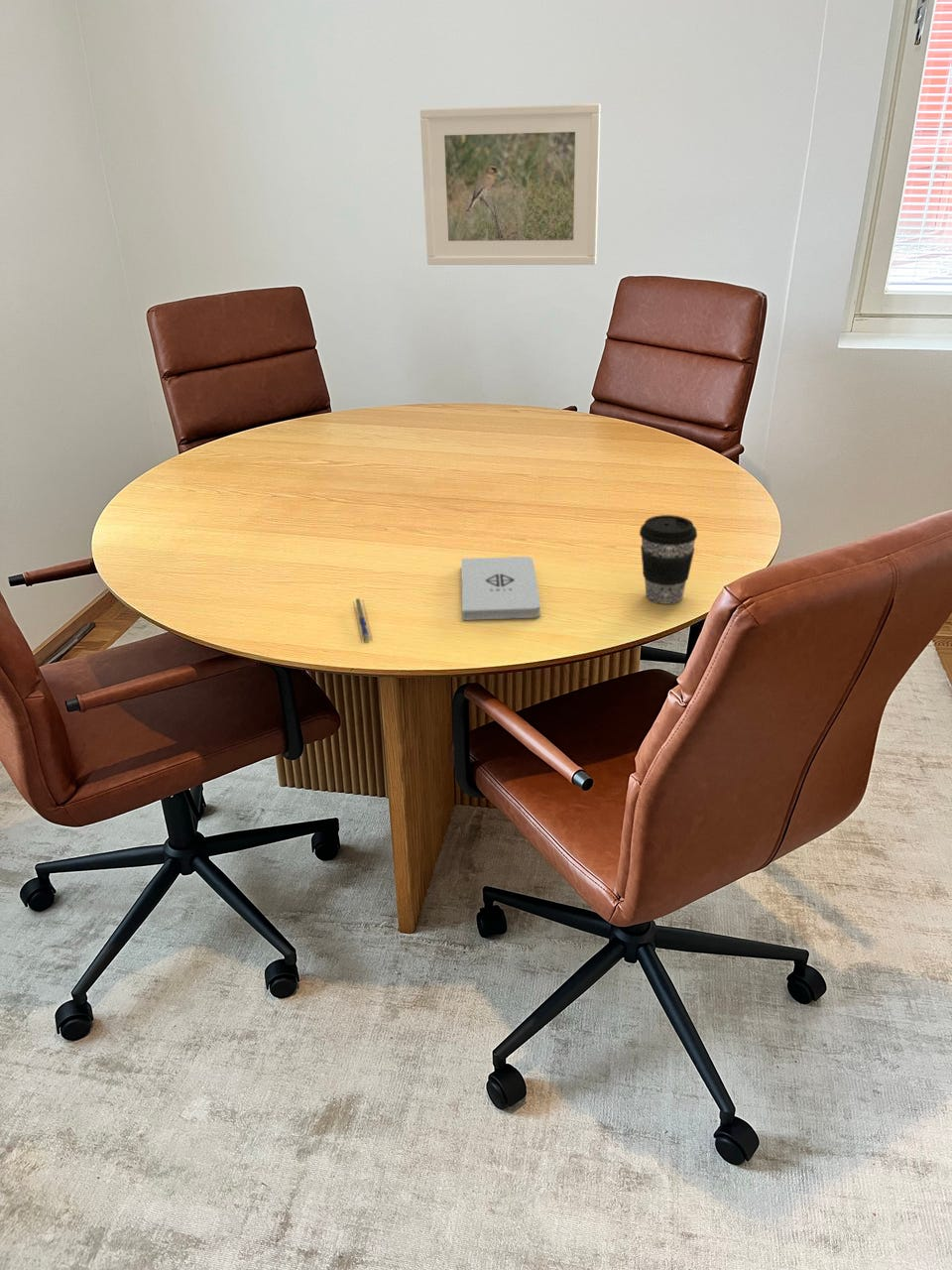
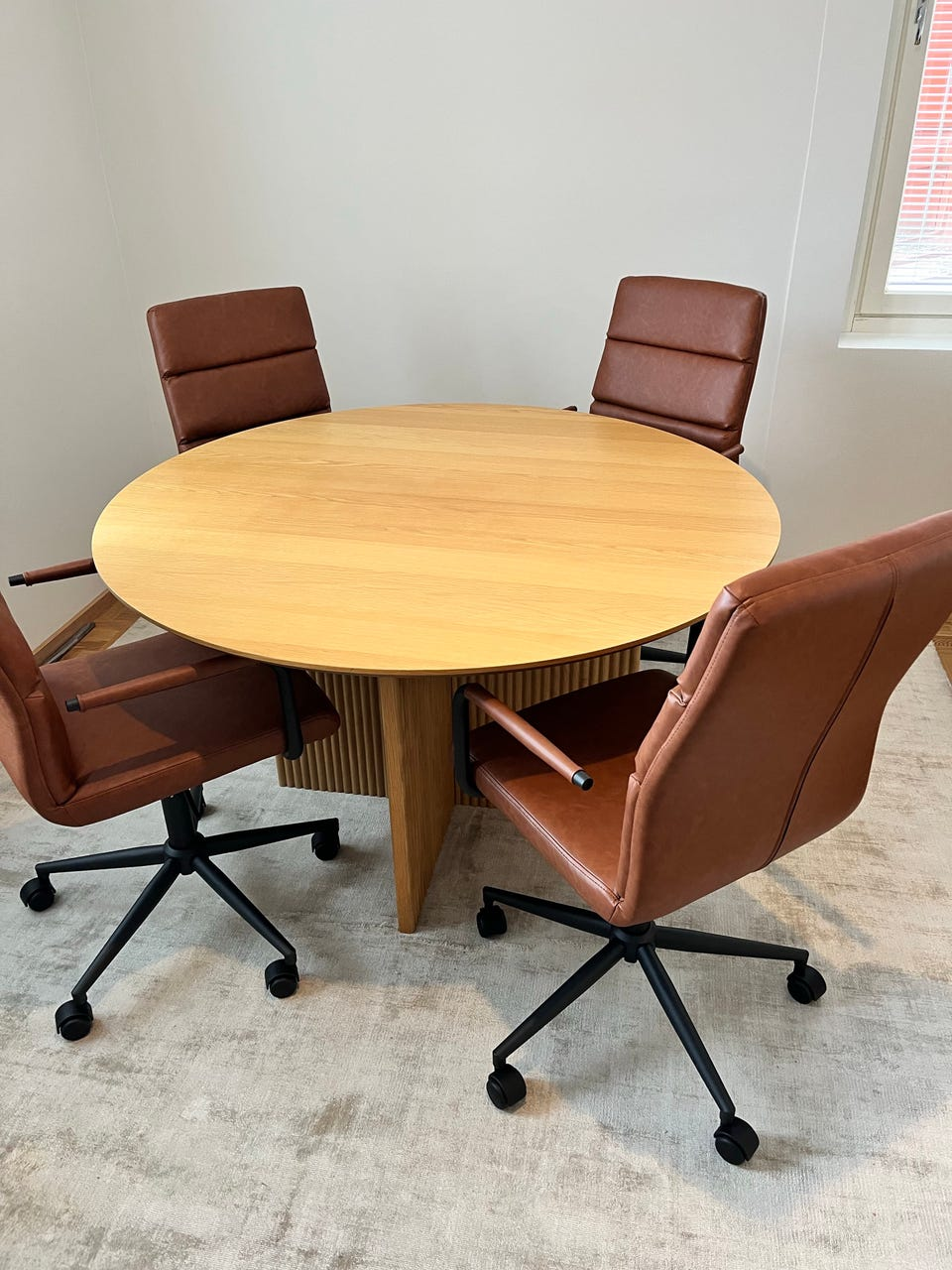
- coffee cup (666, 561)
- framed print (510, 188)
- pen (362, 618)
- notepad (499, 586)
